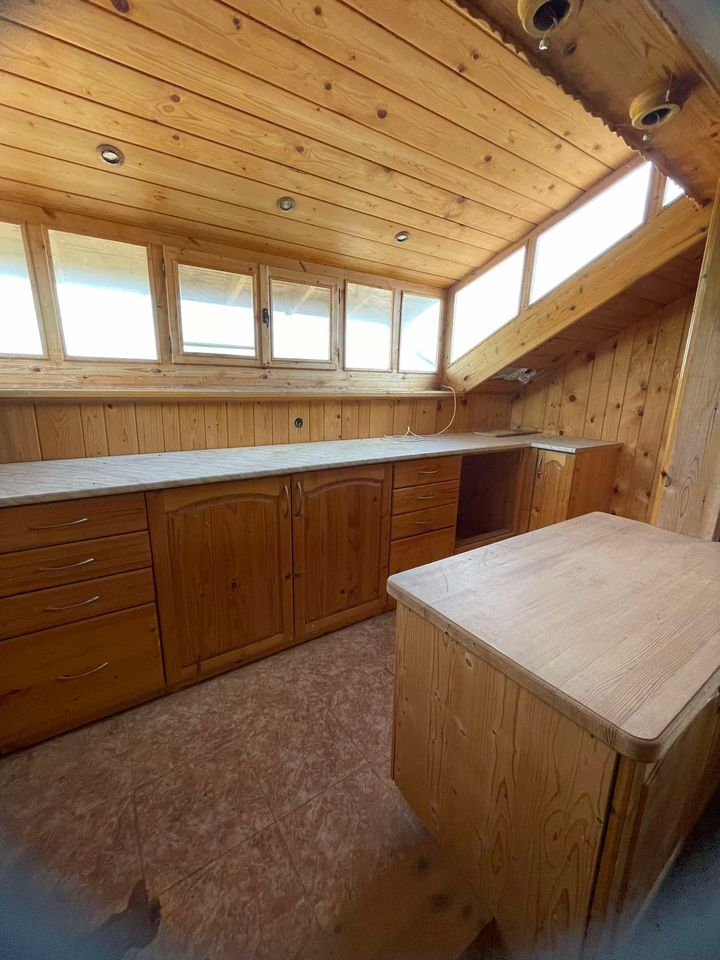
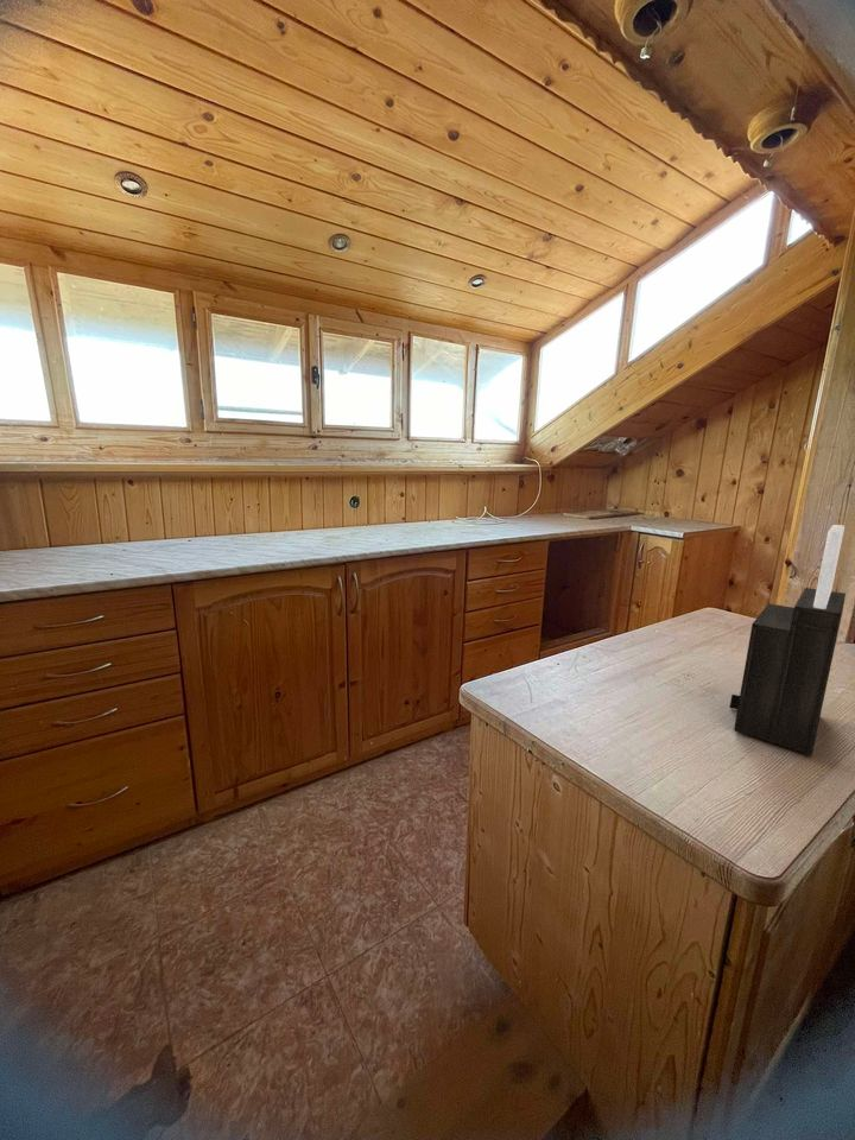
+ knife block (787, 627)
